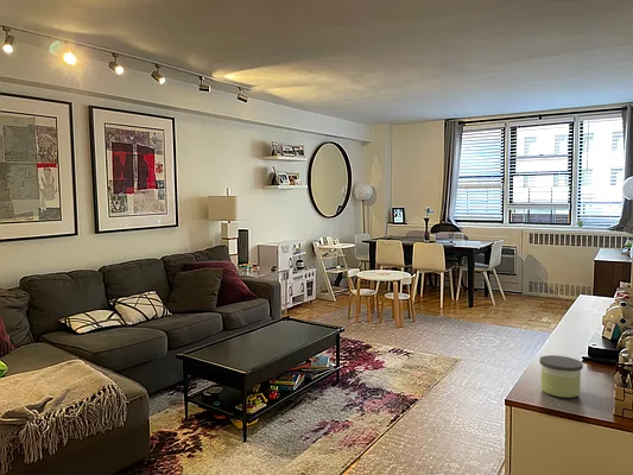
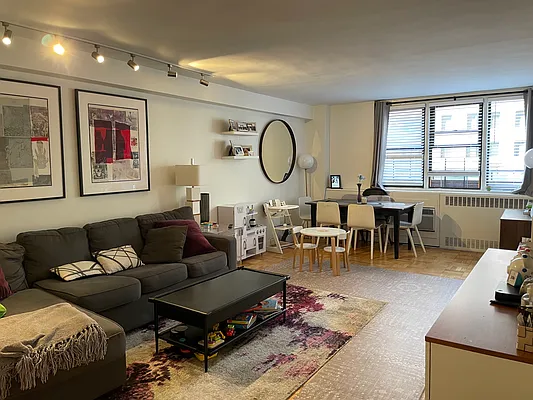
- candle (559, 376)
